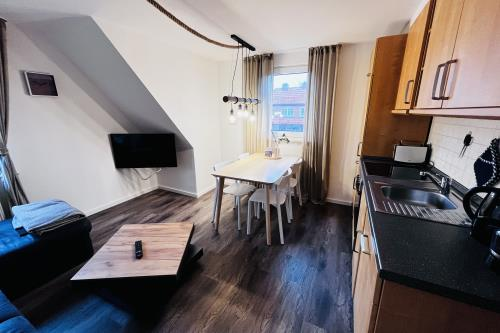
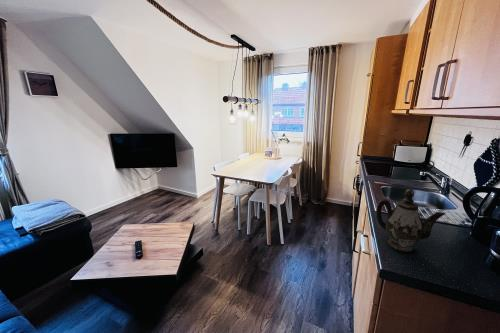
+ teapot (406, 219)
